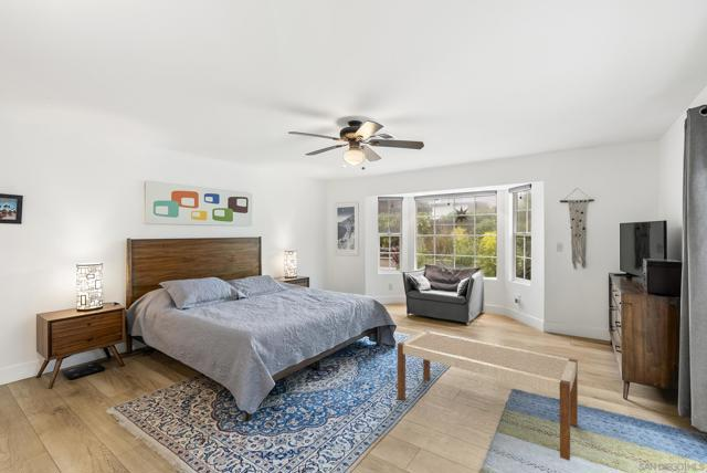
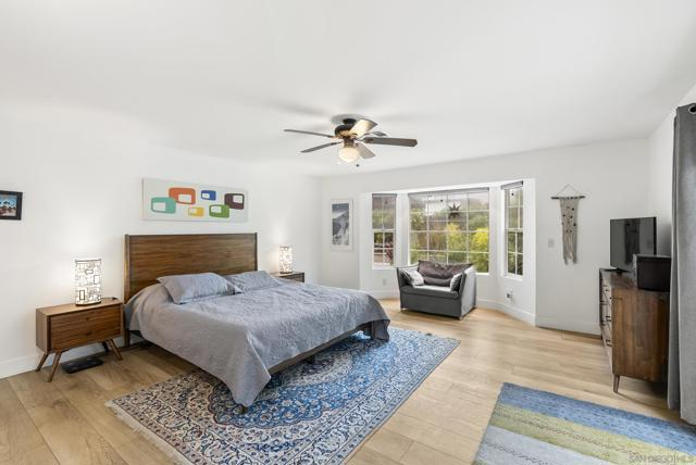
- bench (482, 374)
